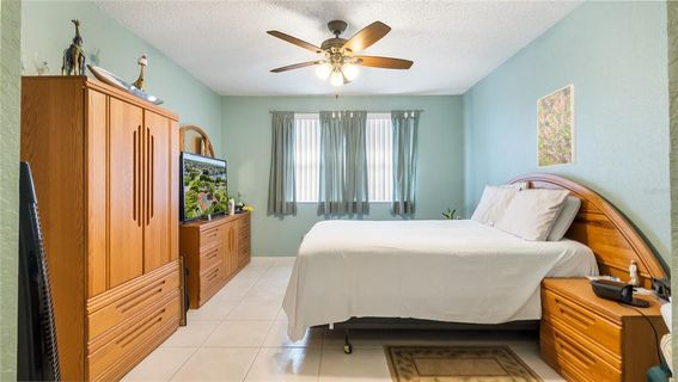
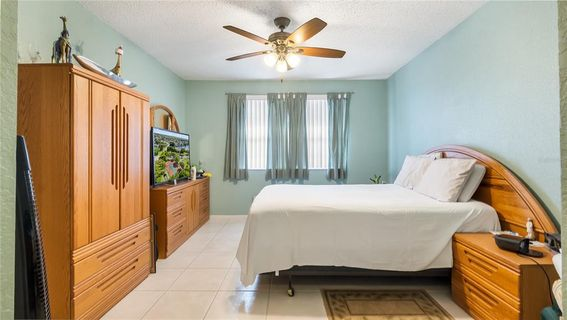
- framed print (555, 129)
